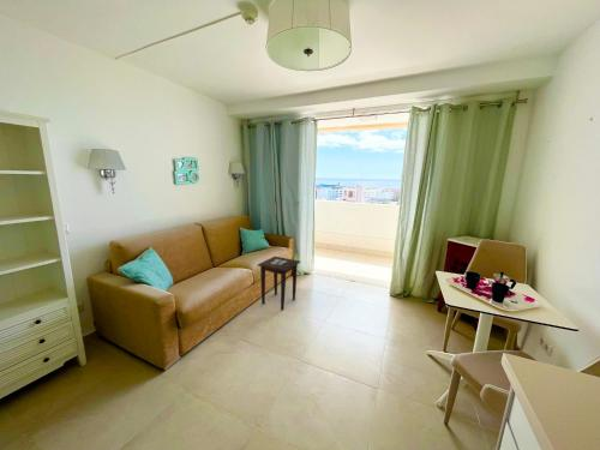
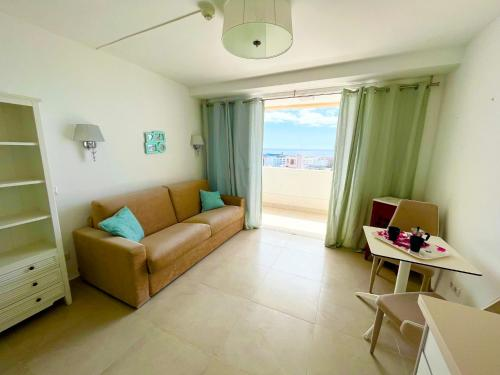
- side table (281, 281)
